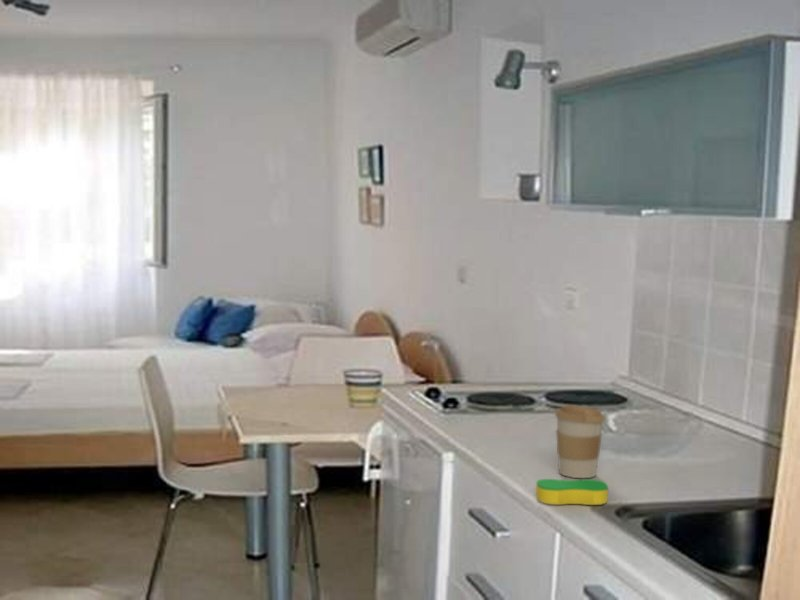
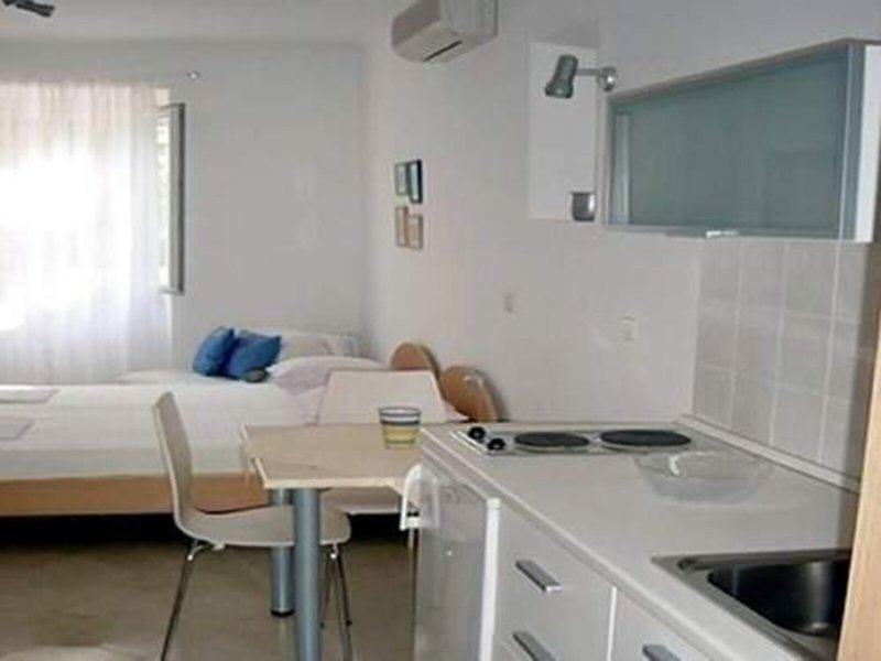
- sponge (571, 492)
- coffee cup (579, 439)
